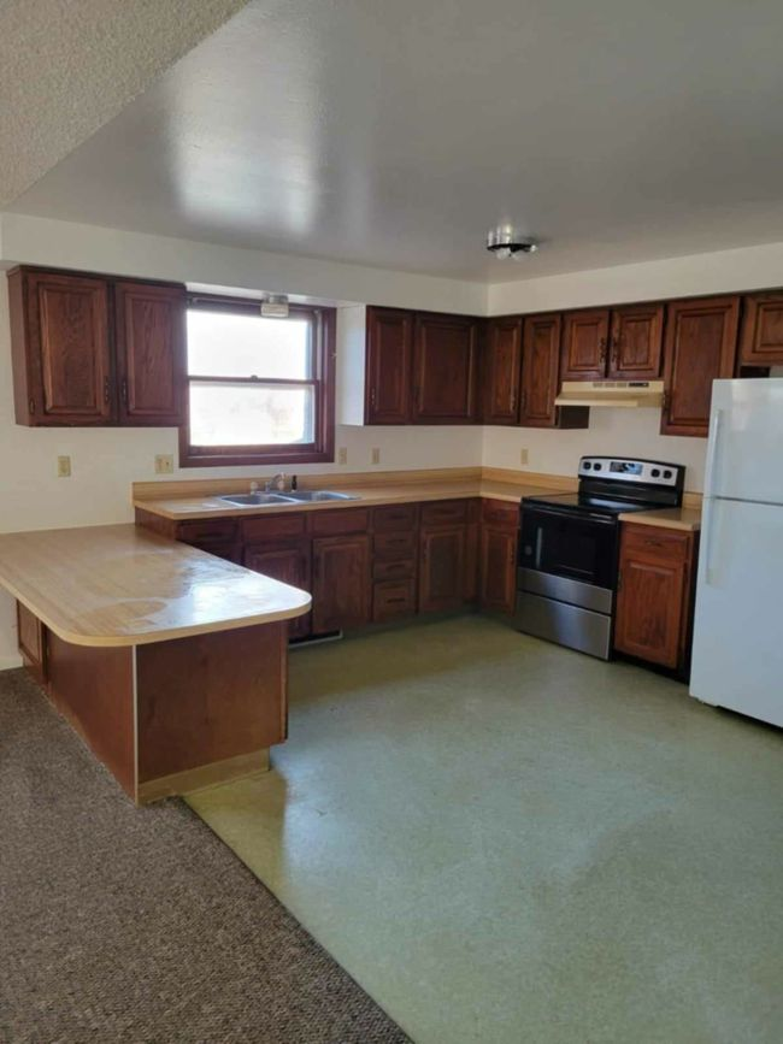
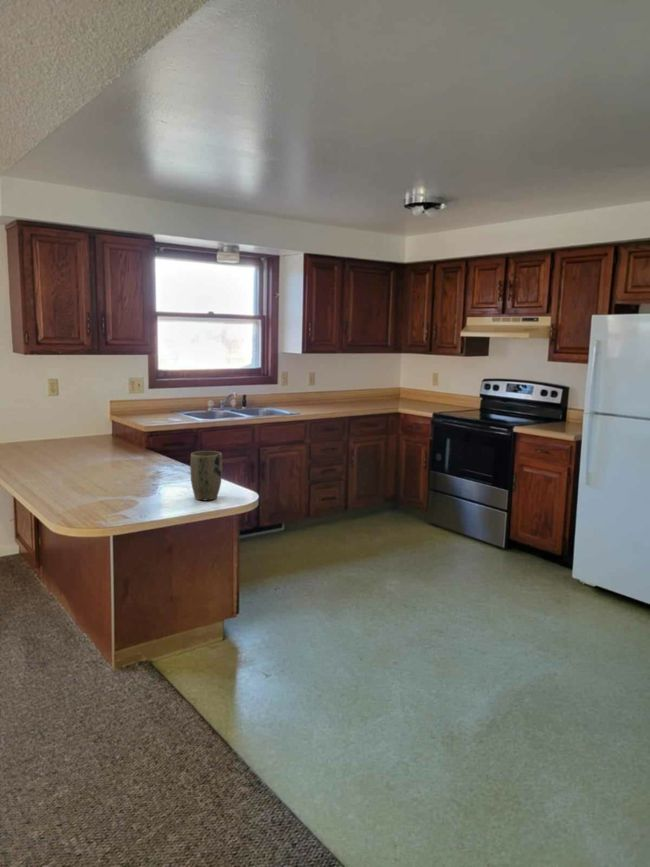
+ plant pot (206, 475)
